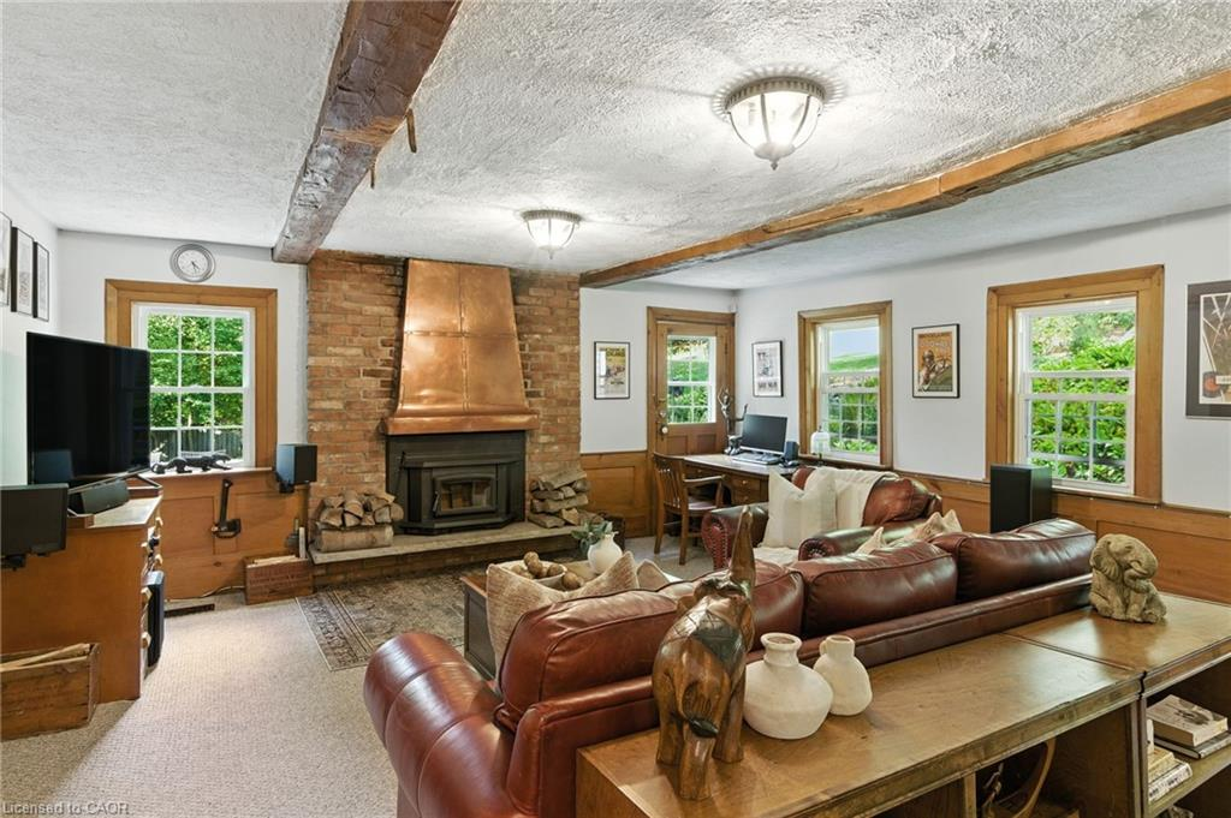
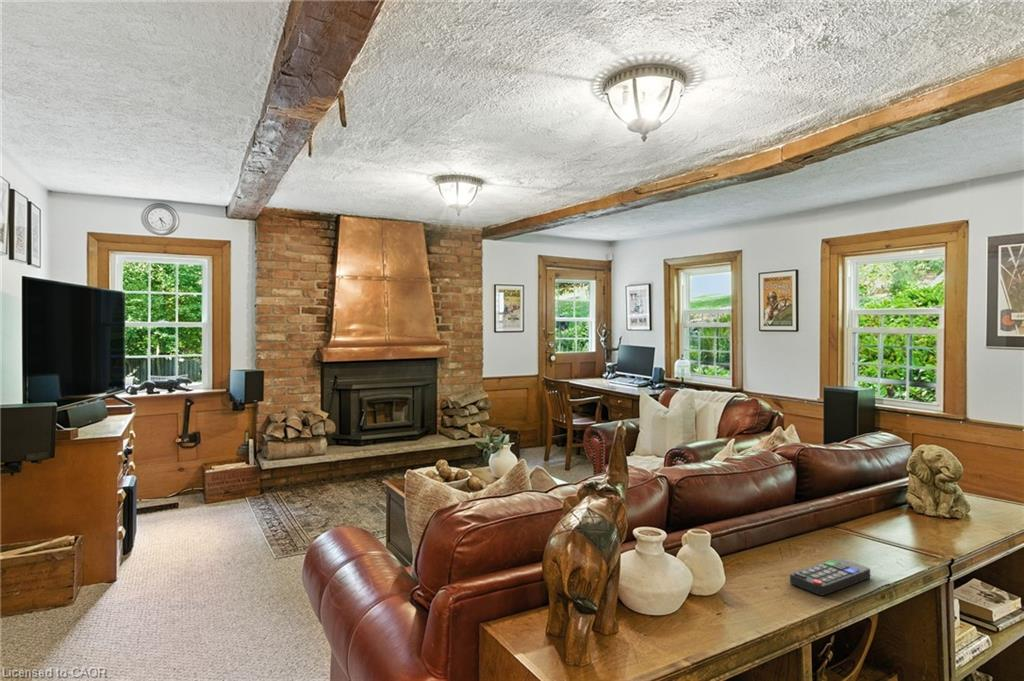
+ remote control (830, 574)
